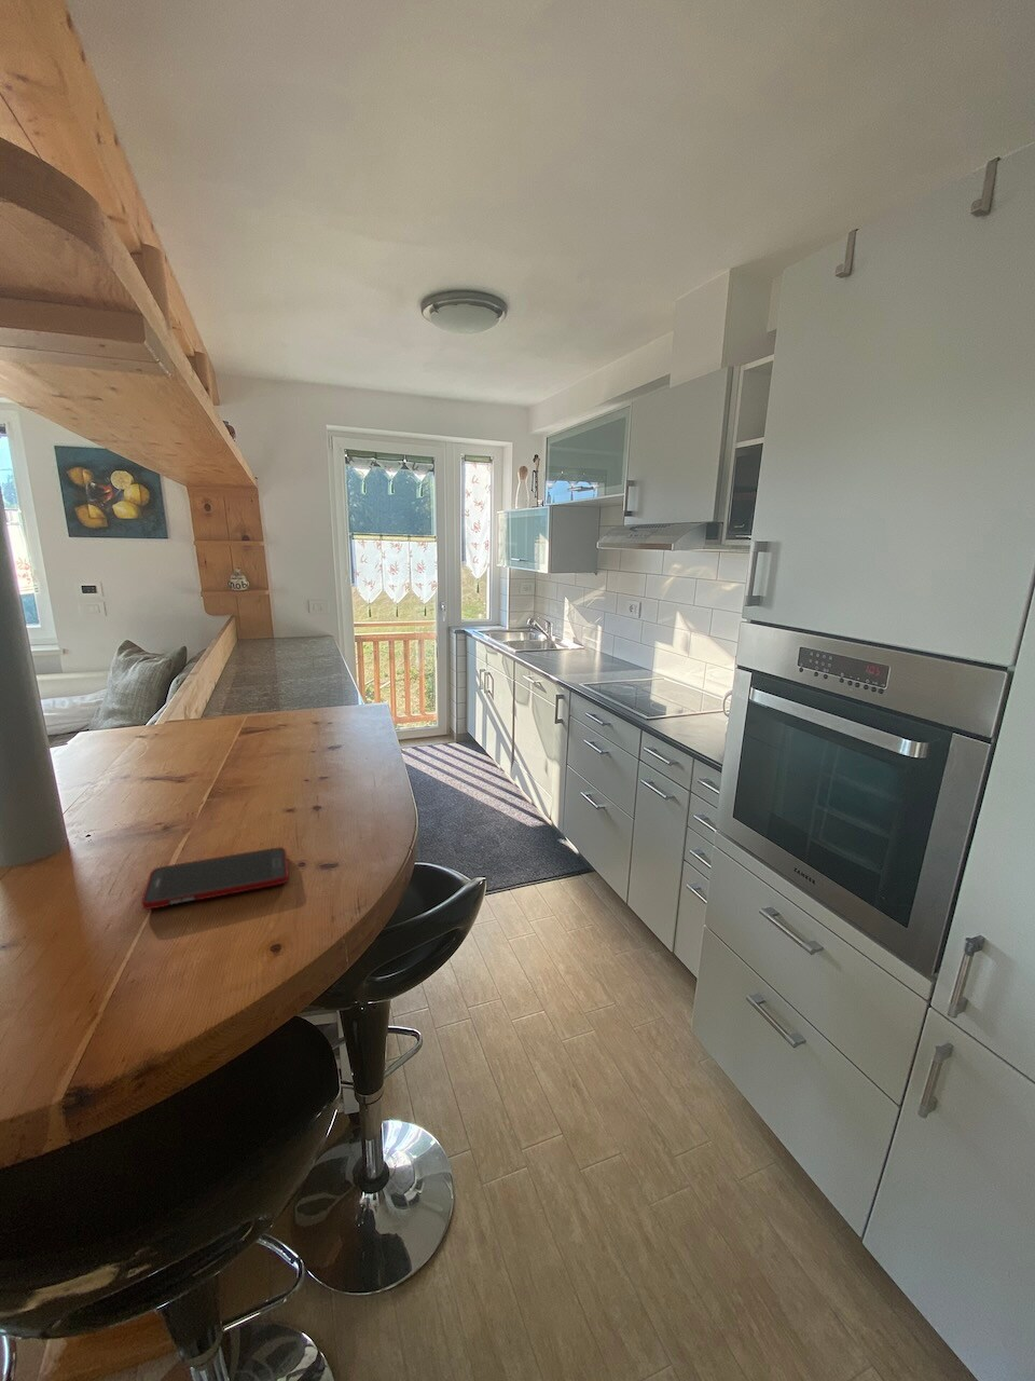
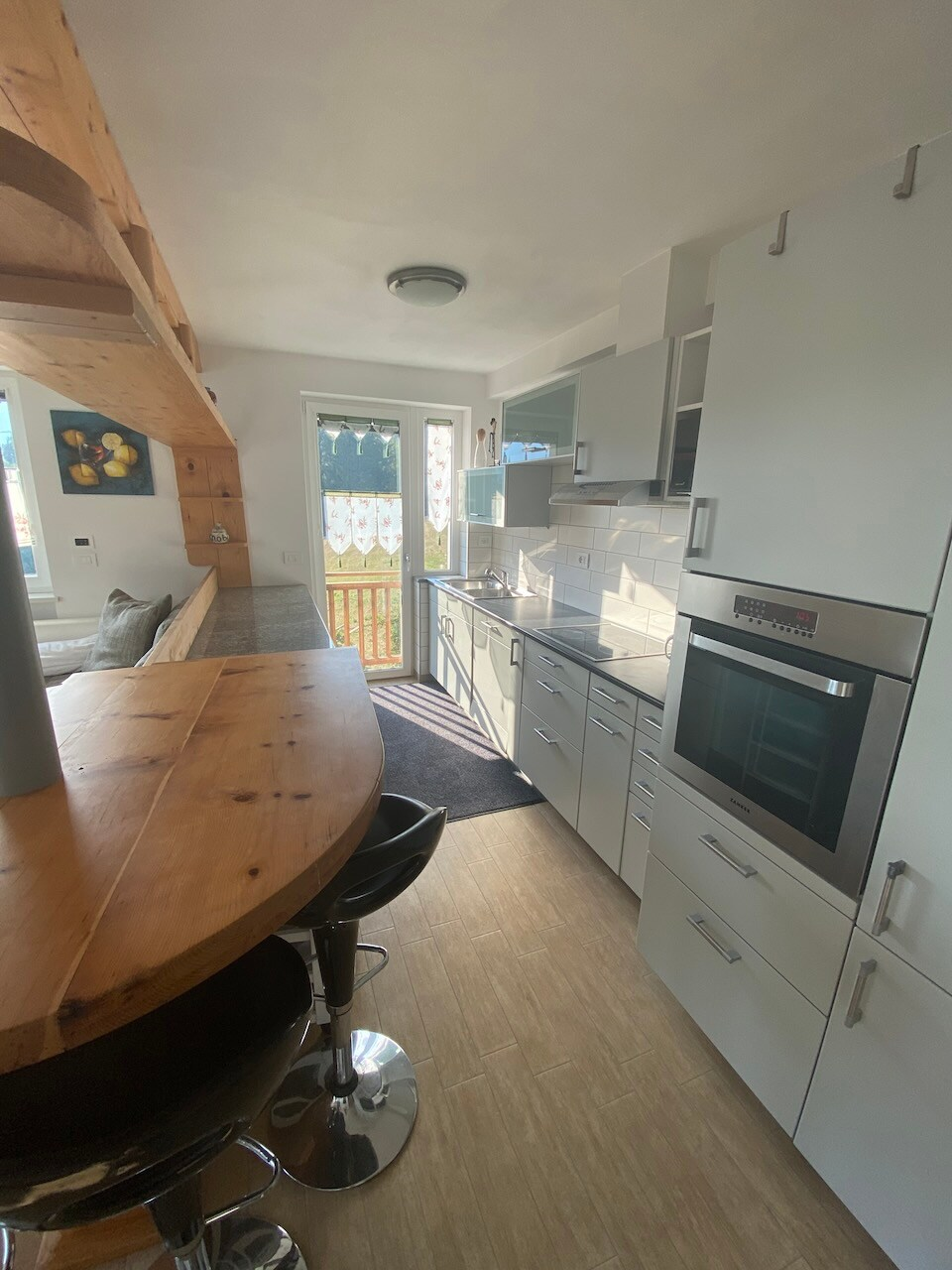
- cell phone (219, 876)
